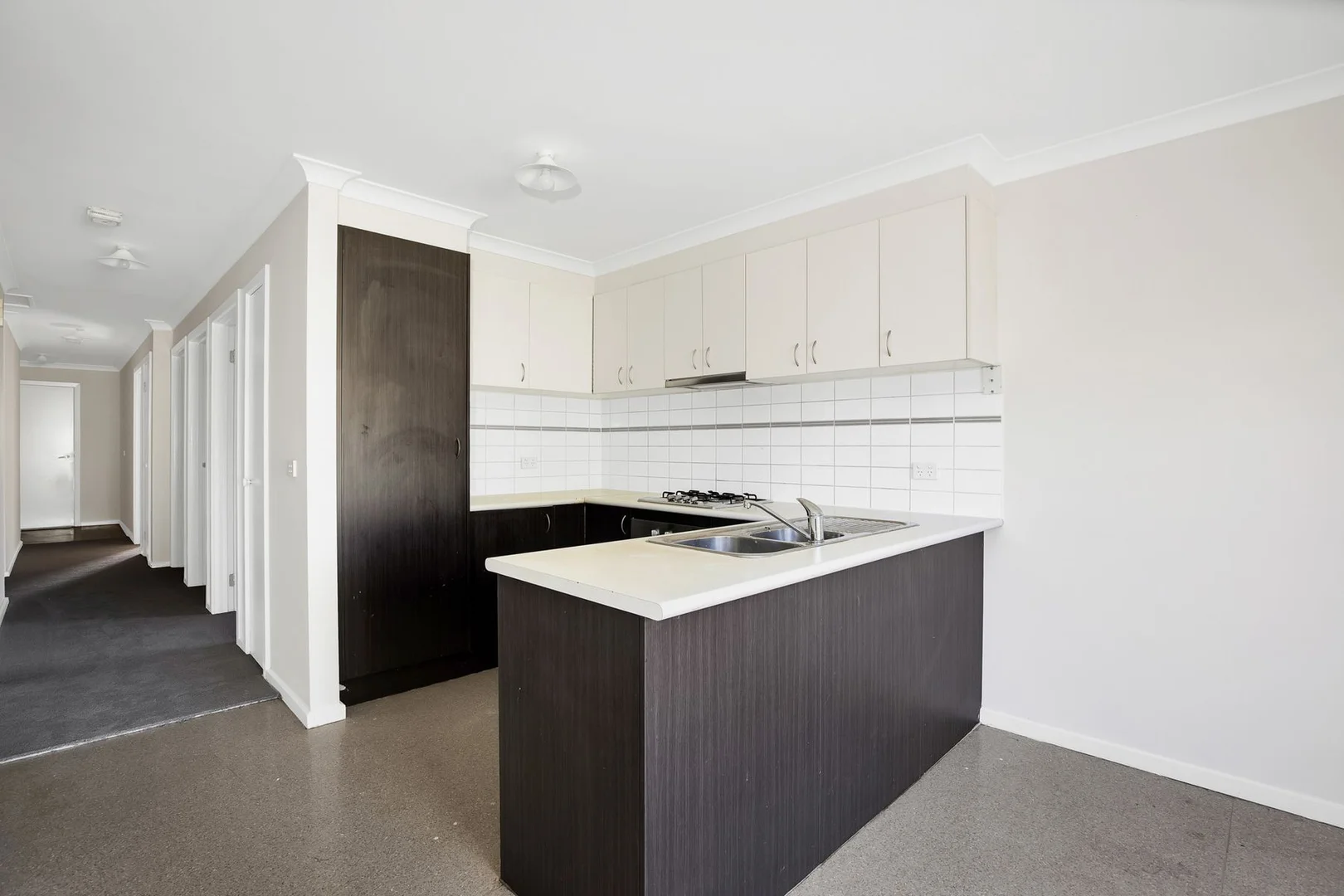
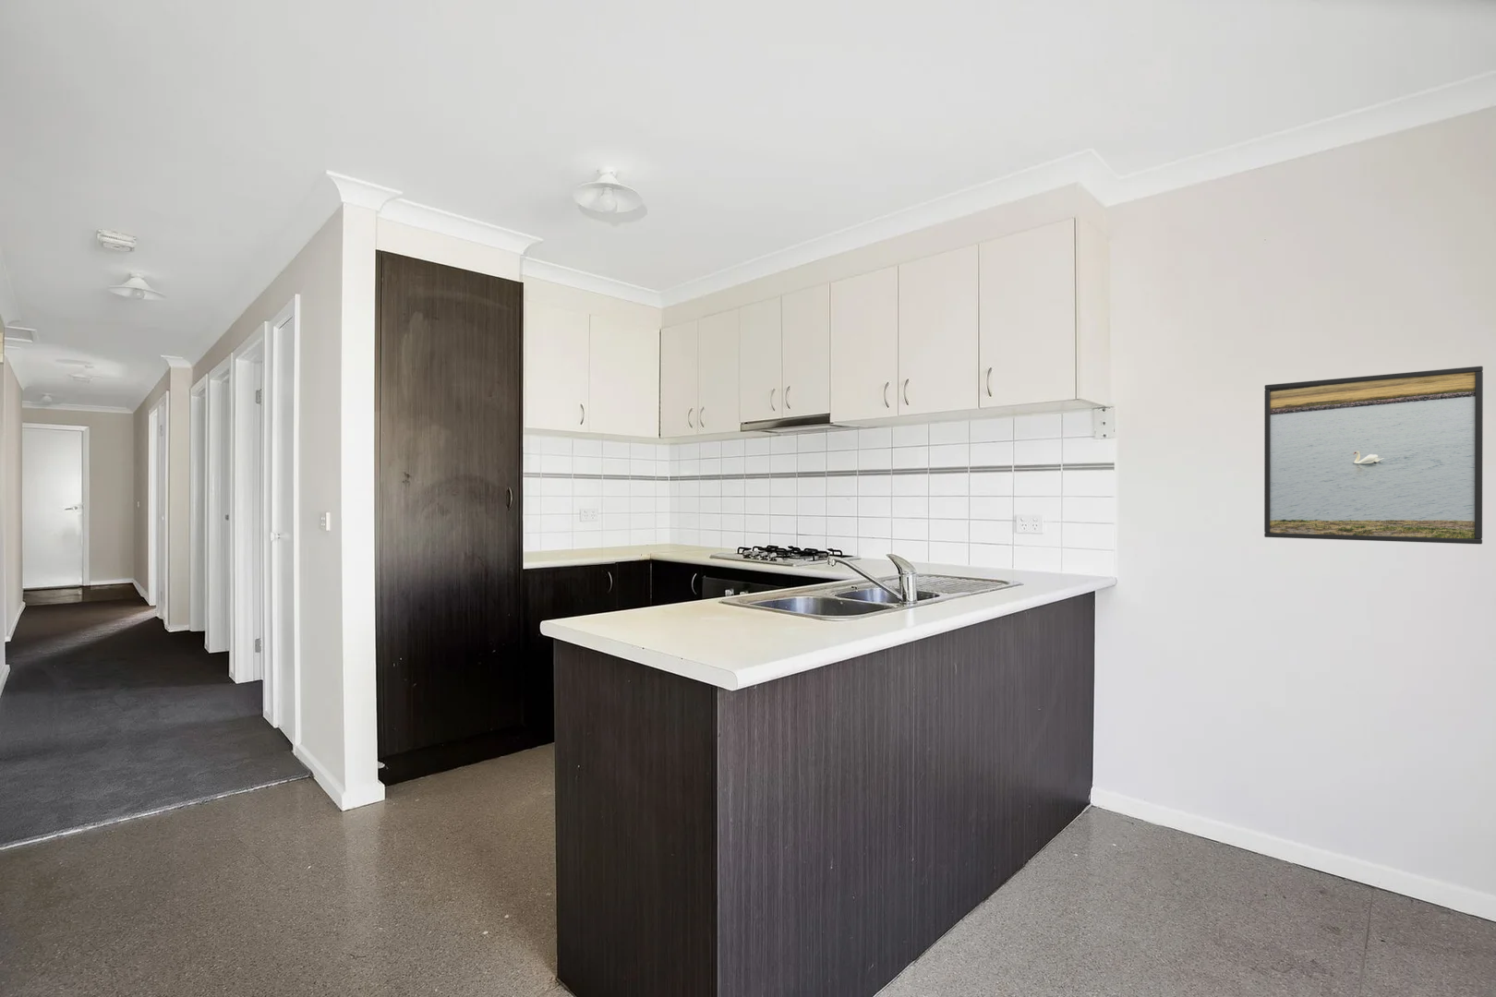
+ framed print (1365, 457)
